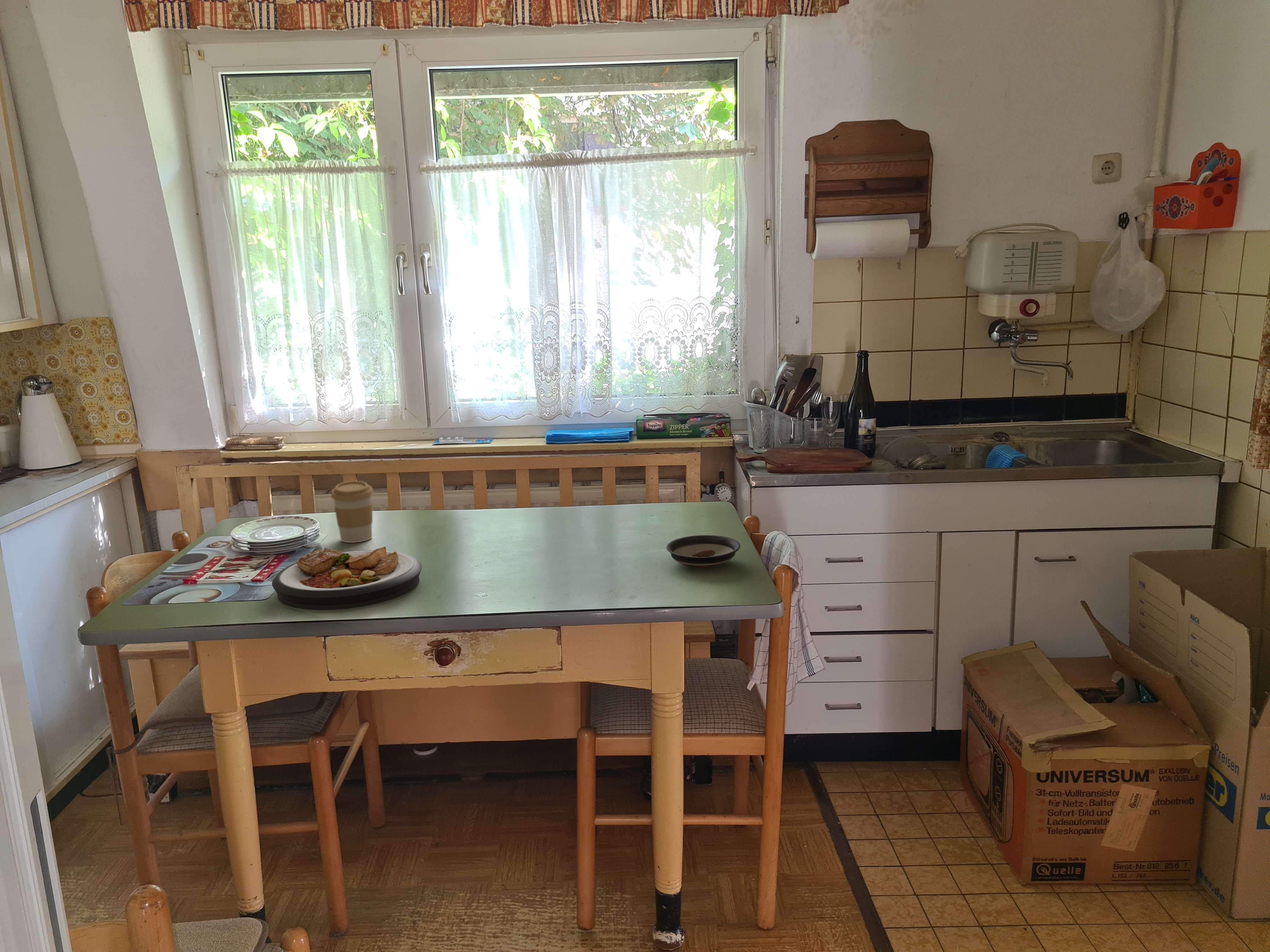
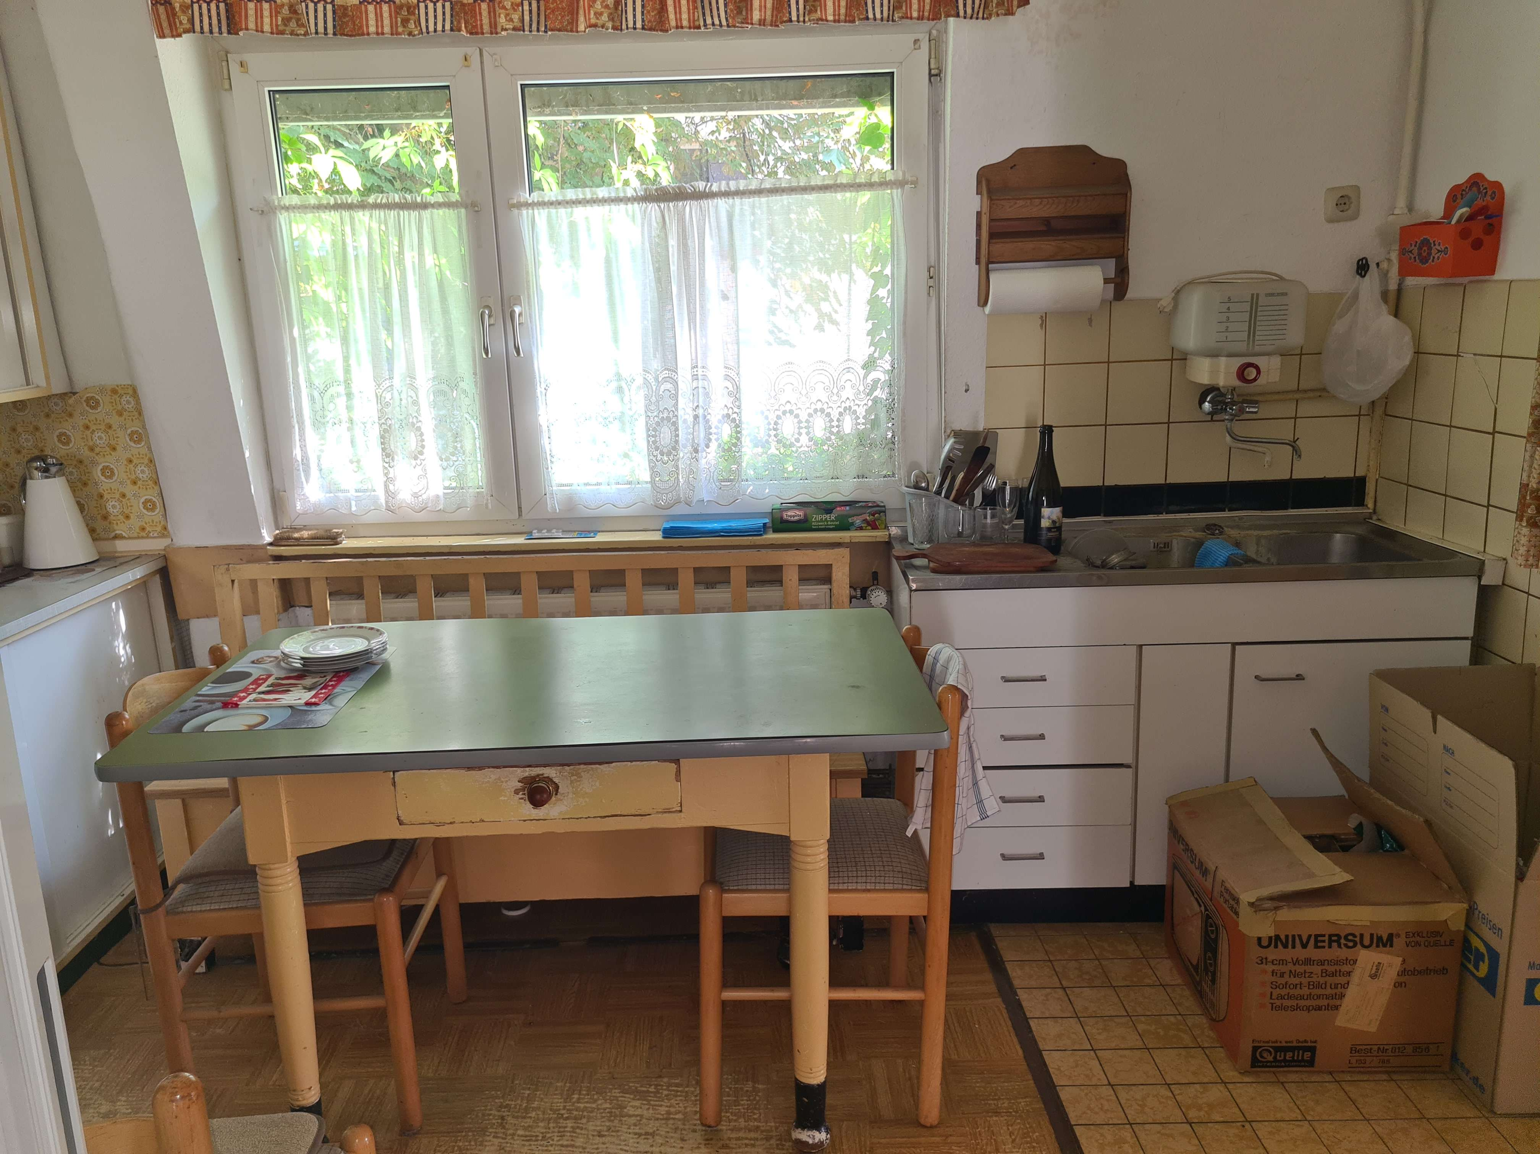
- saucer (703, 553)
- plate (348, 572)
- coffee cup (354, 511)
